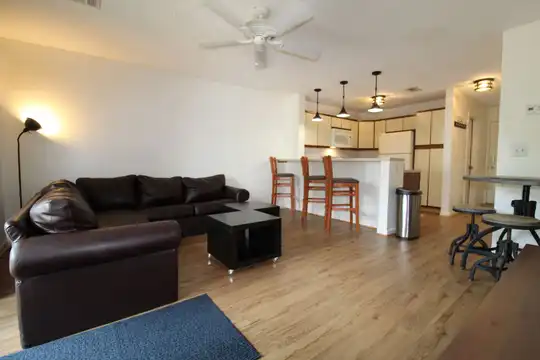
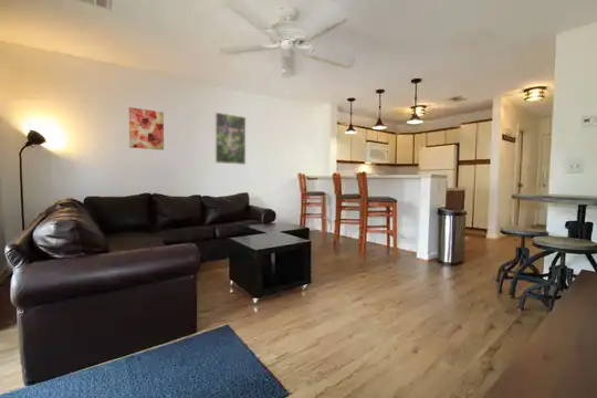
+ wall art (146, 129)
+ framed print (230, 139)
